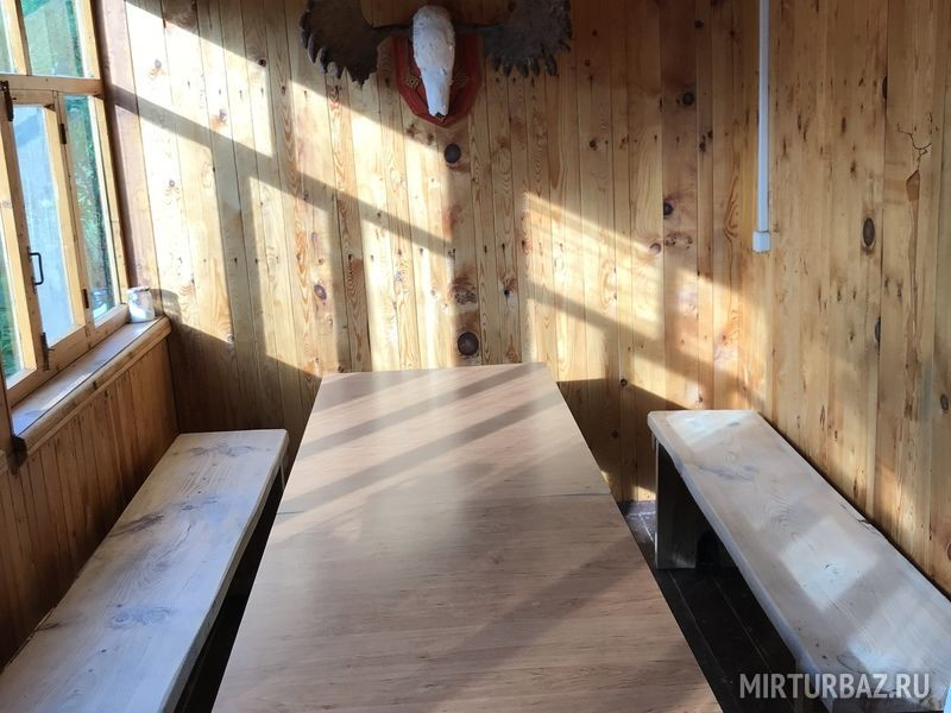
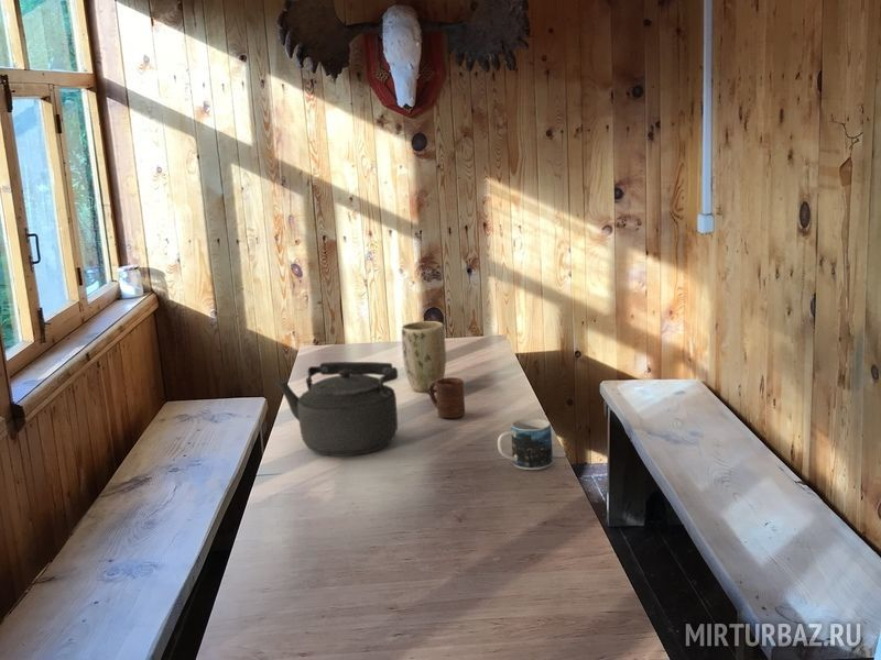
+ plant pot (424, 356)
+ kettle (345, 406)
+ cup (446, 397)
+ mug (523, 446)
